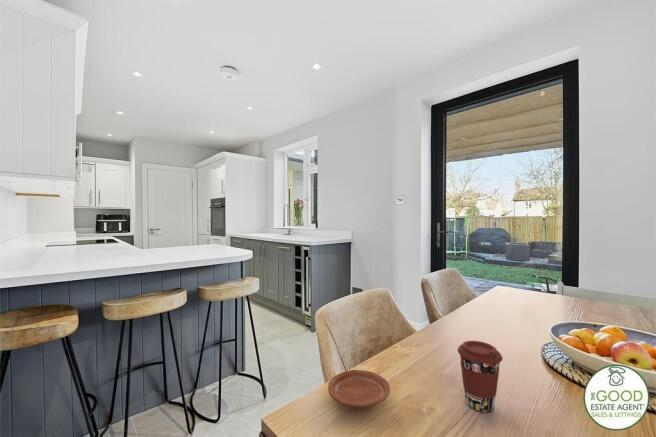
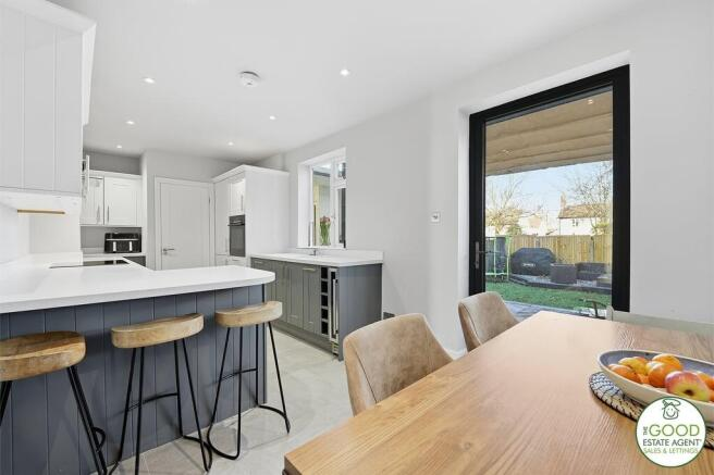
- coffee cup (479, 375)
- plate (358, 392)
